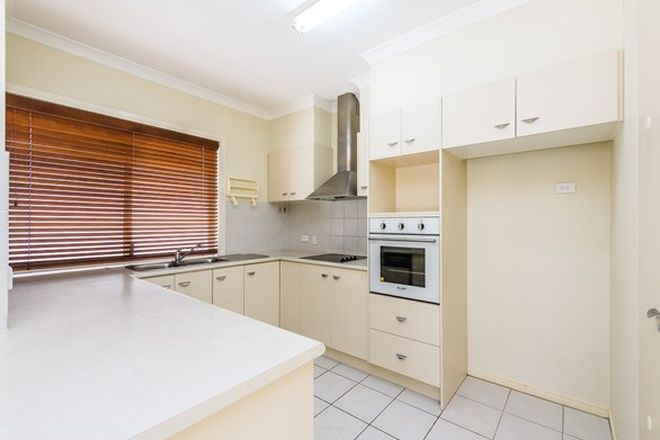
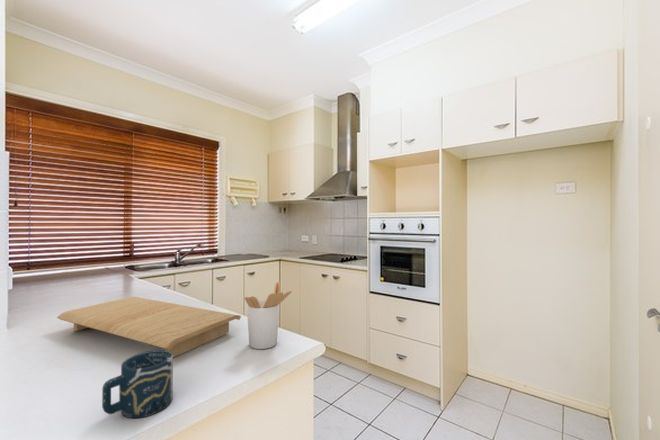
+ cup (139, 385)
+ utensil holder (268, 315)
+ cutting board (149, 322)
